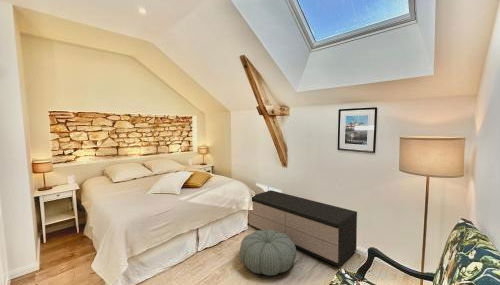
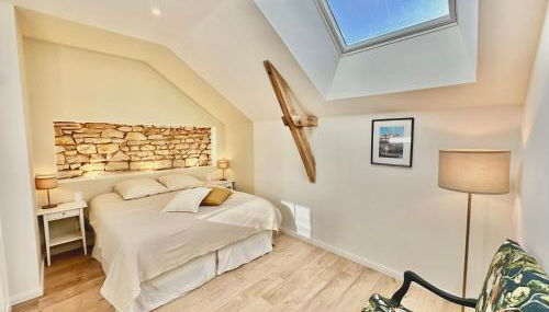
- pouf (267, 250)
- storage bench (296, 220)
